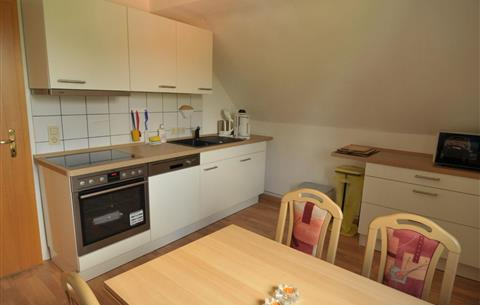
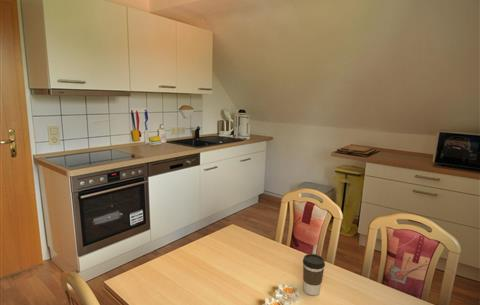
+ coffee cup (312, 274)
